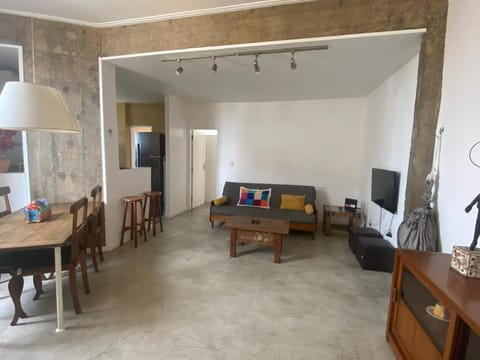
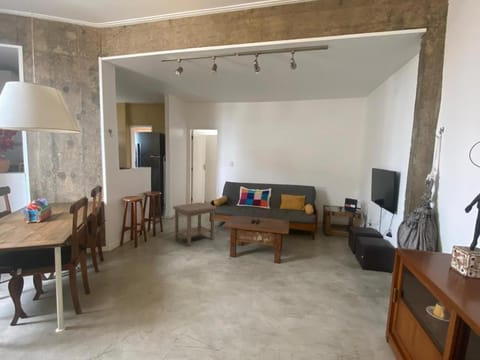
+ side table (198, 222)
